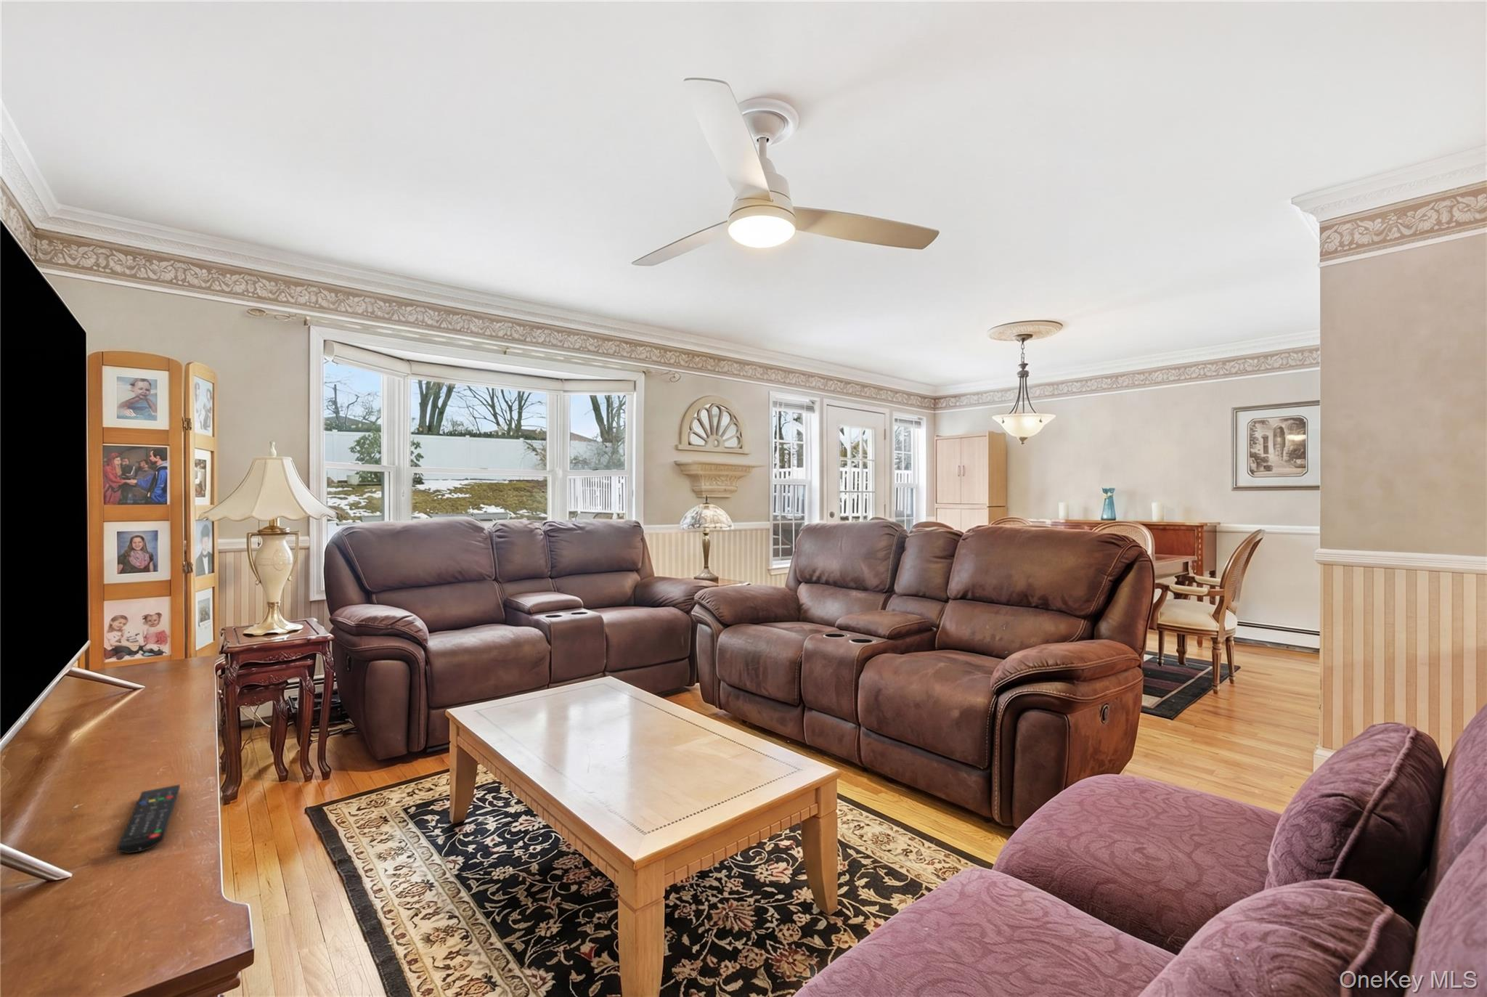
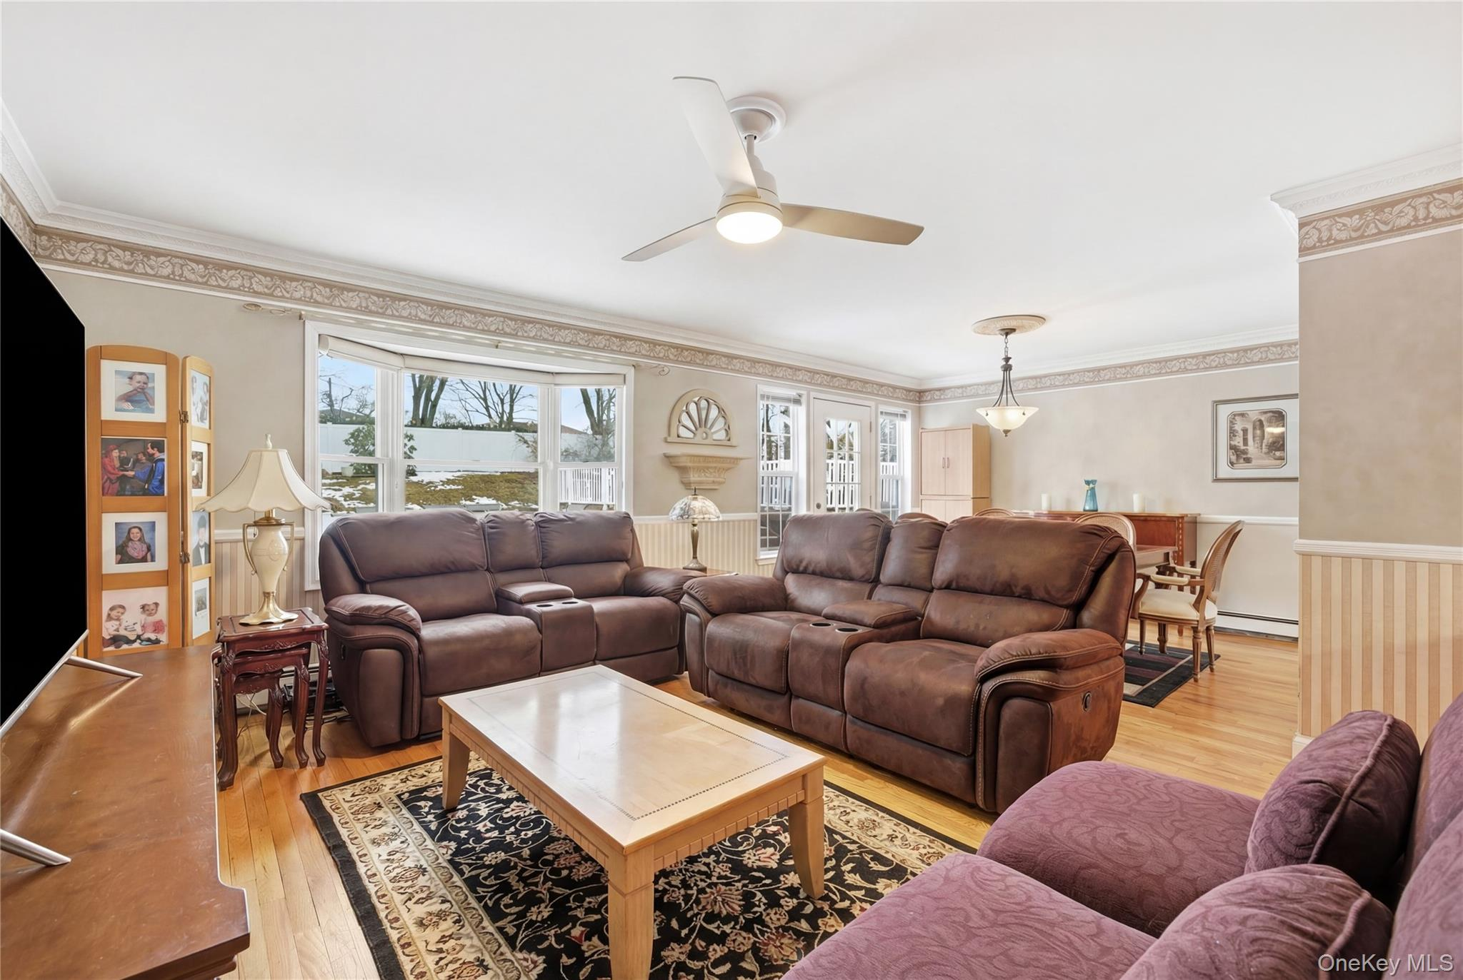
- remote control (151, 817)
